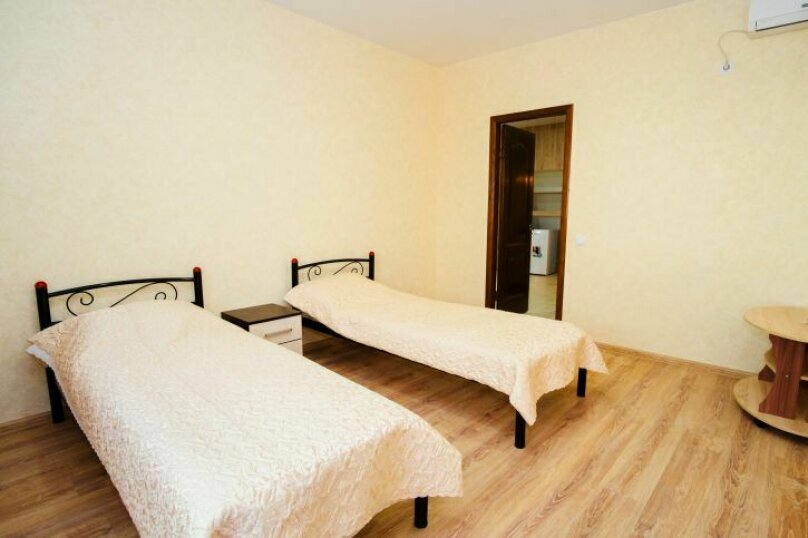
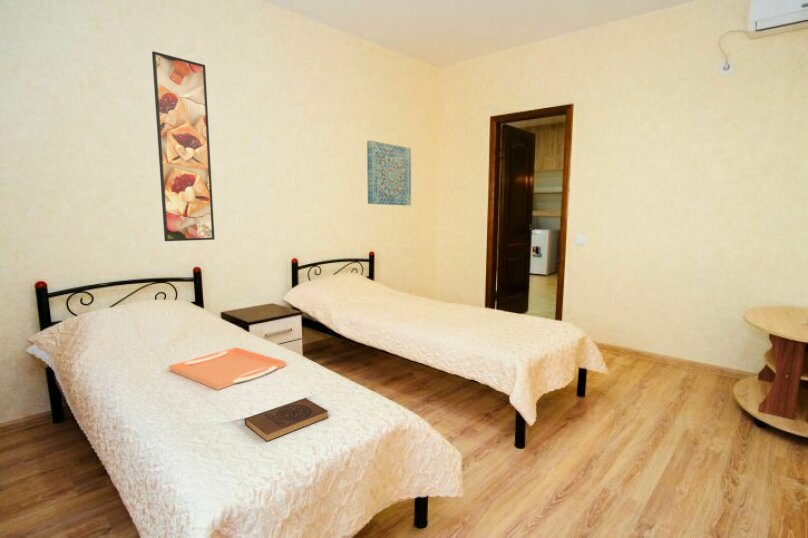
+ serving tray (228, 365)
+ wall art (390, 174)
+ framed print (185, 151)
+ book (287, 417)
